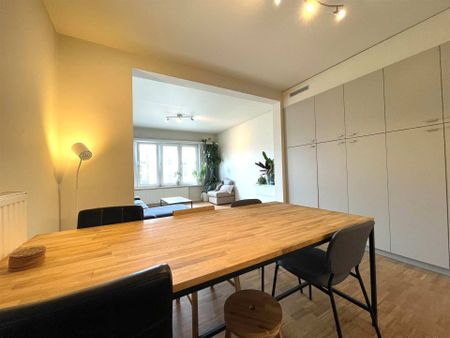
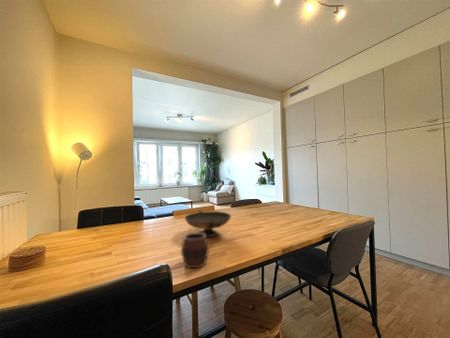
+ decorative bowl (208, 224)
+ cup (195, 249)
